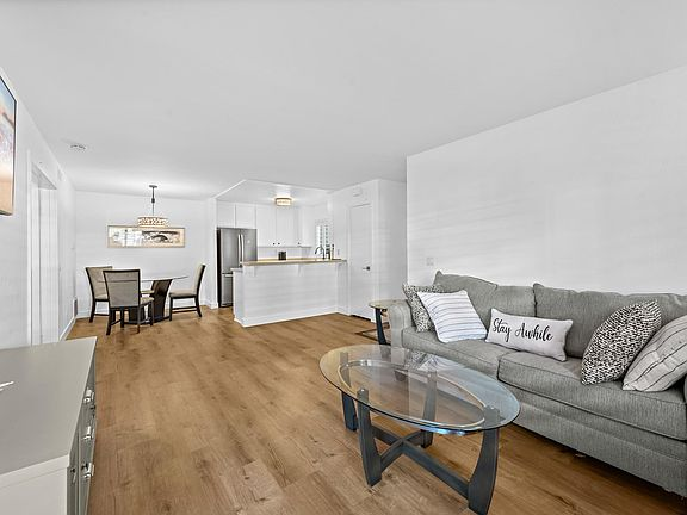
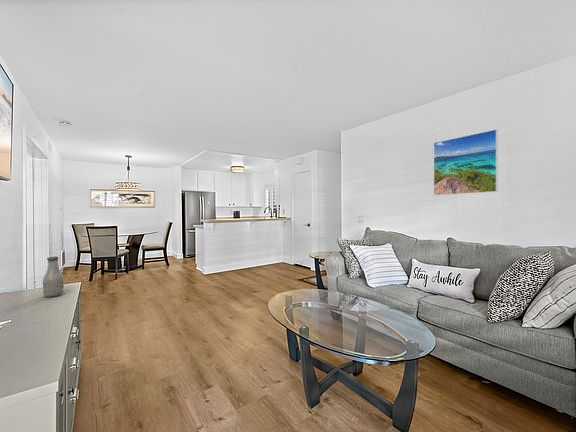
+ bottle (53, 276)
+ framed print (463, 165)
